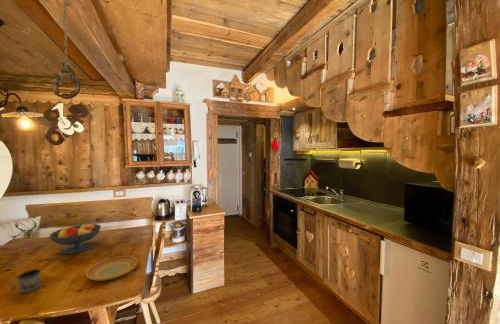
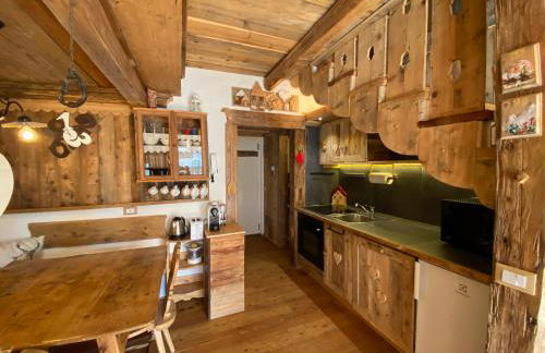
- fruit bowl (76, 236)
- mug (26, 282)
- plate (113, 268)
